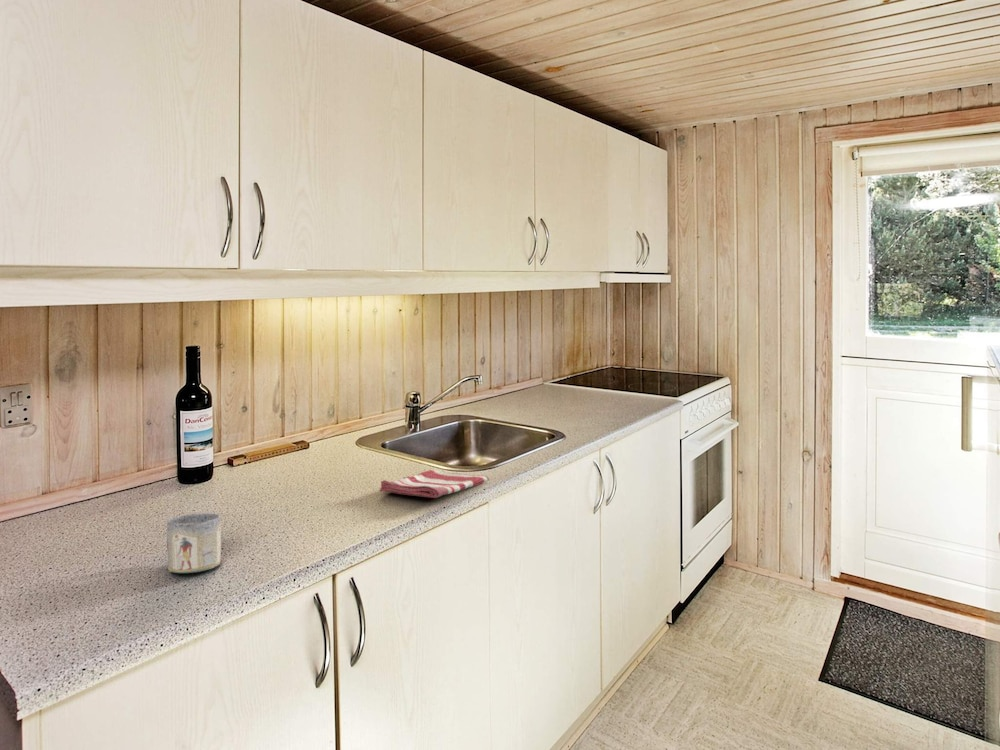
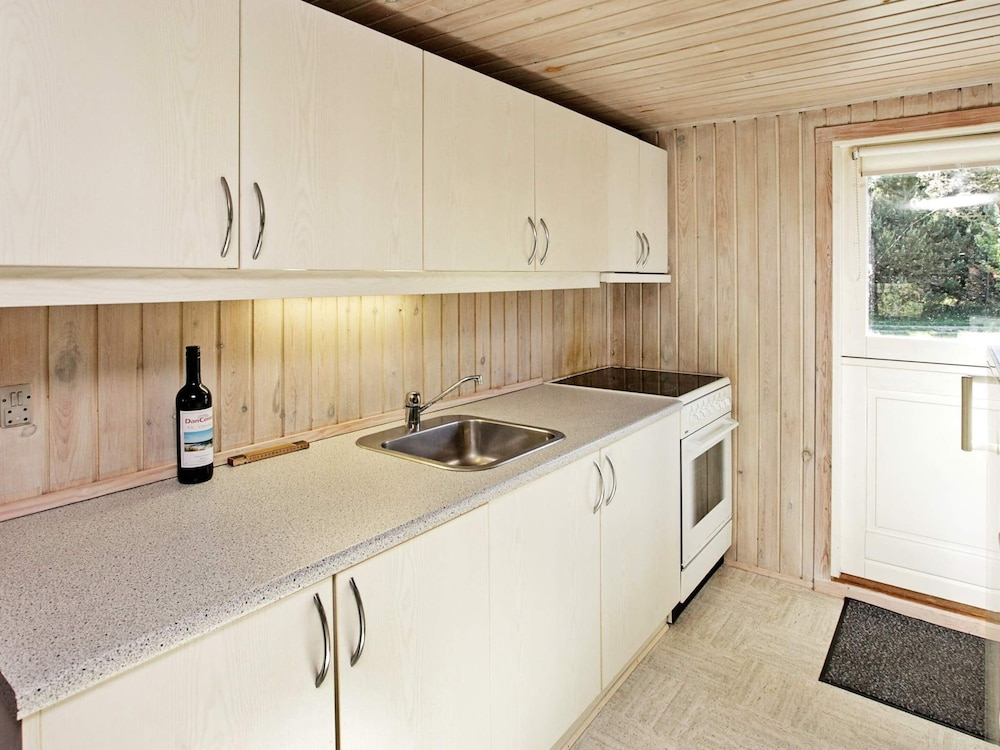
- mug (188, 541)
- dish towel (436, 481)
